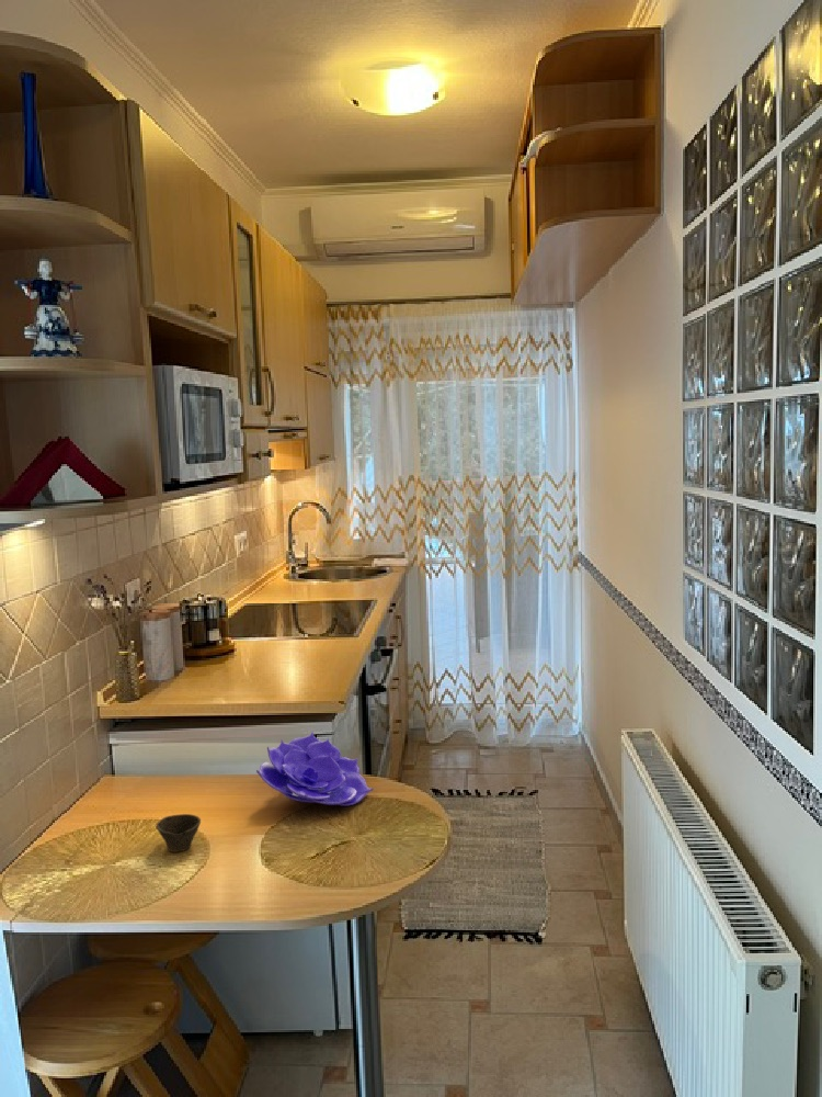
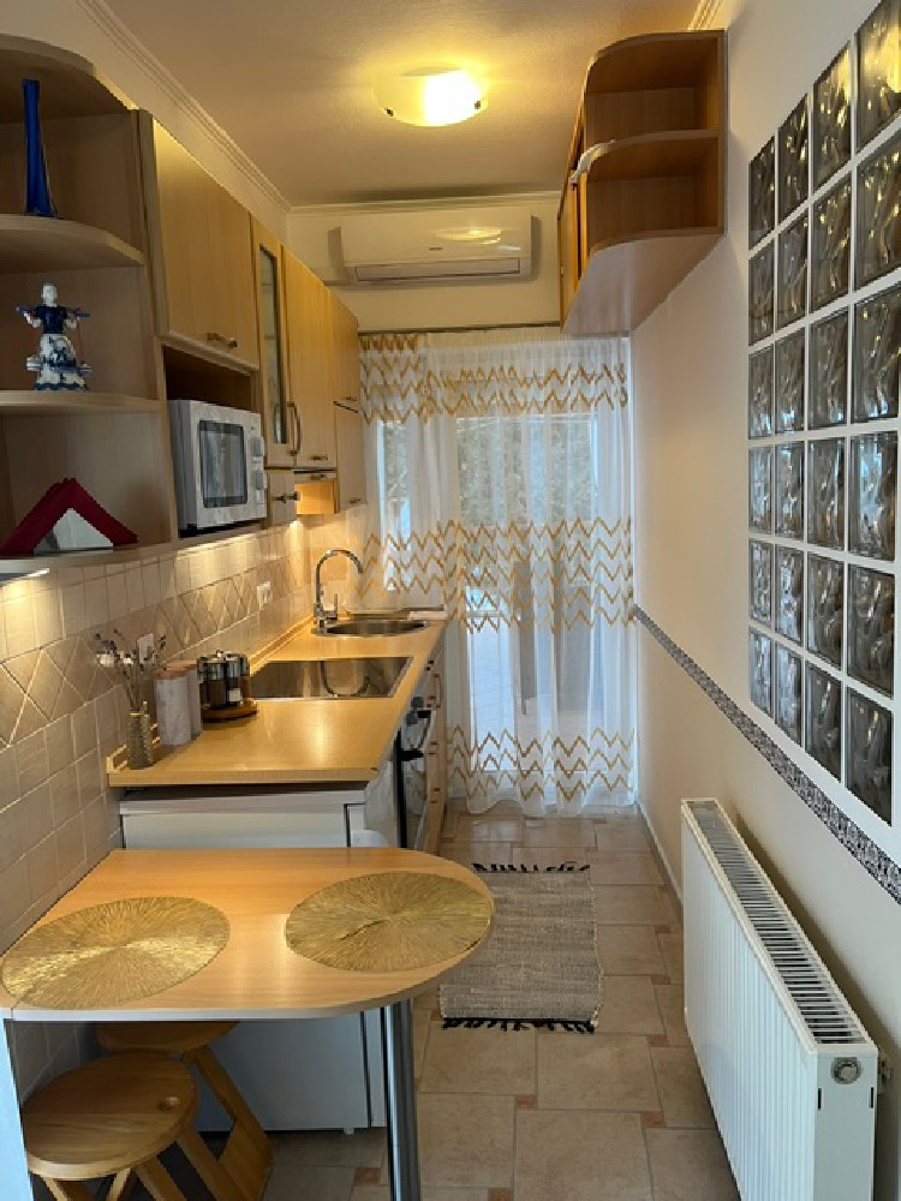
- cup (178, 833)
- decorative bowl (313, 770)
